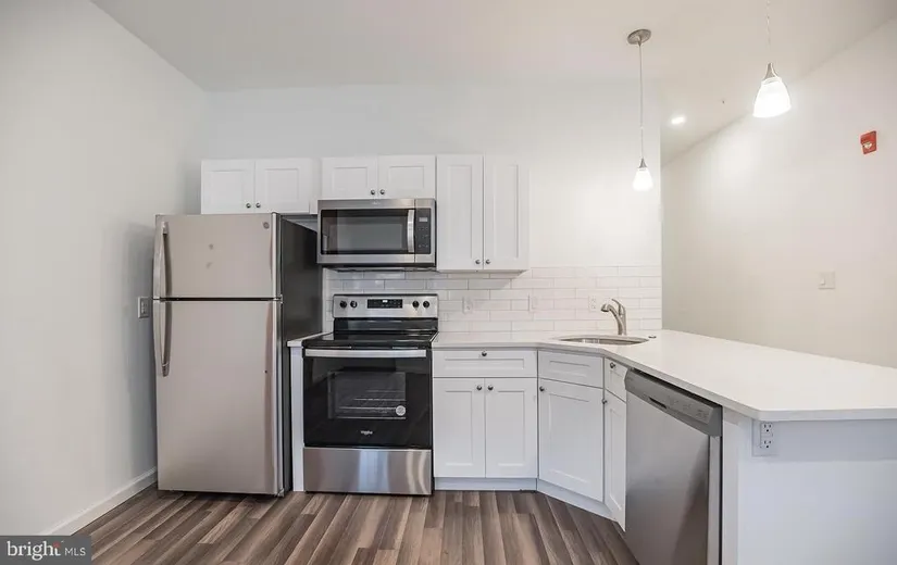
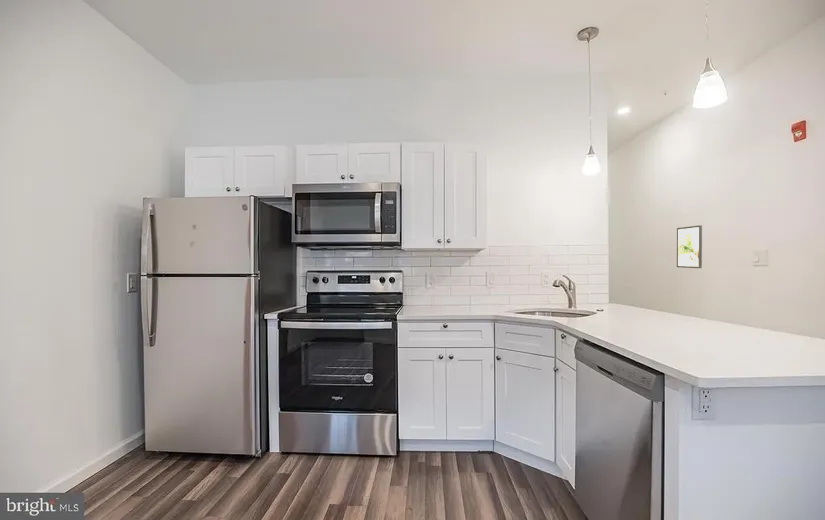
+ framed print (688, 247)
